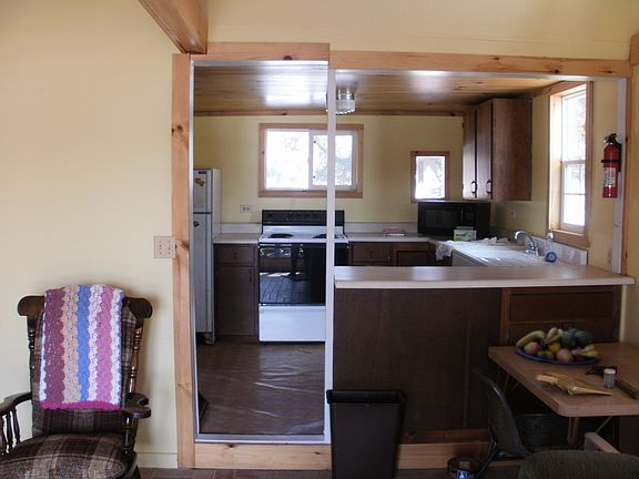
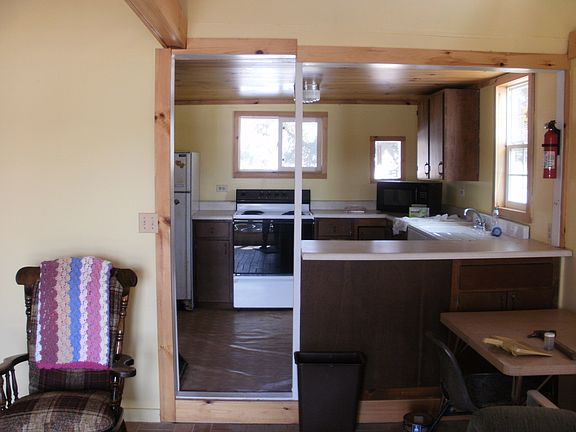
- fruit bowl (557, 340)
